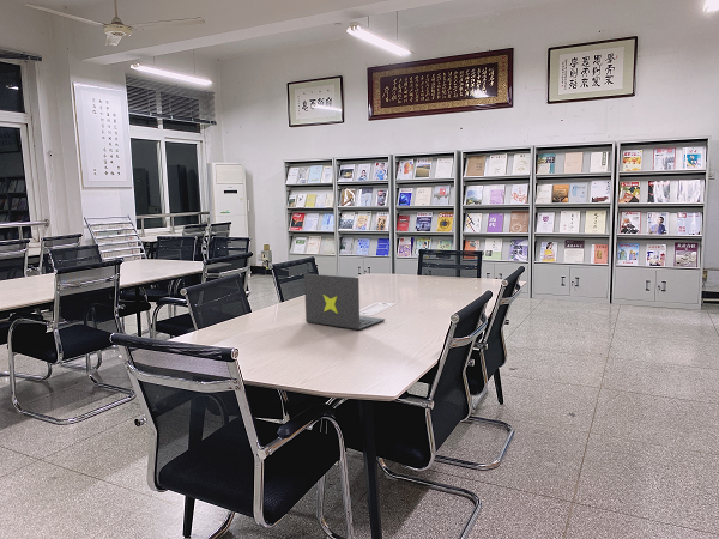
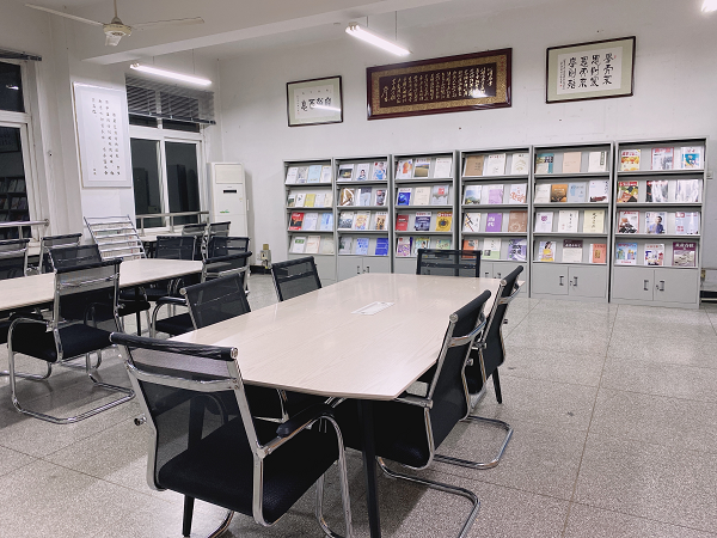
- laptop (343, 296)
